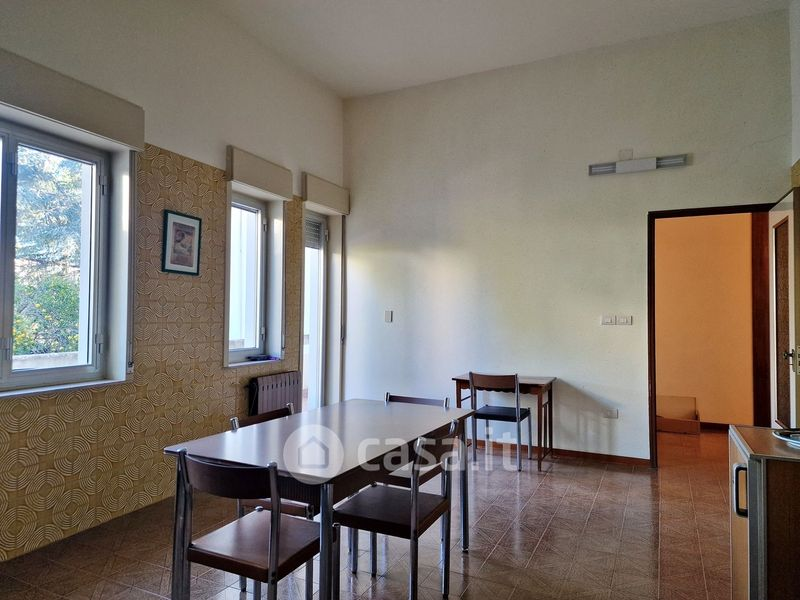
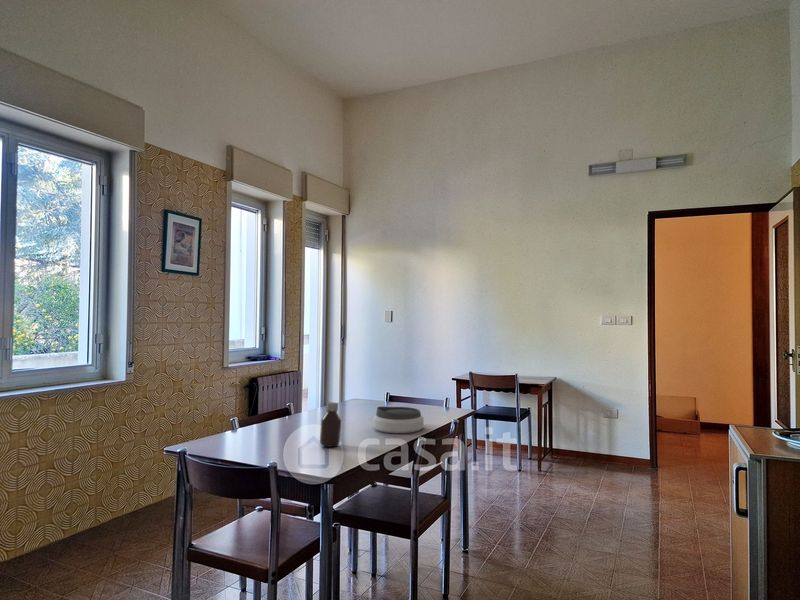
+ bottle (330, 424)
+ bowl (398, 417)
